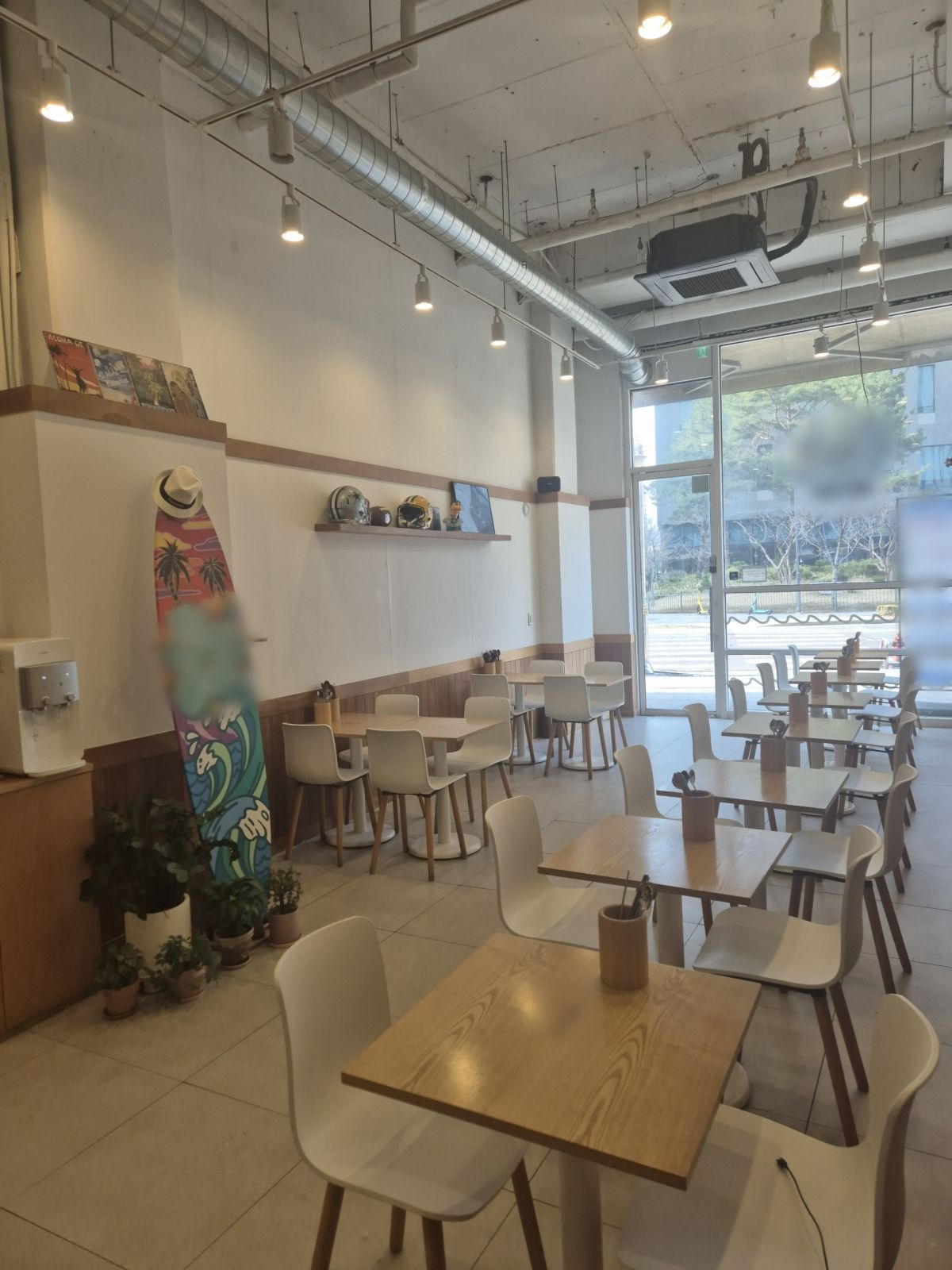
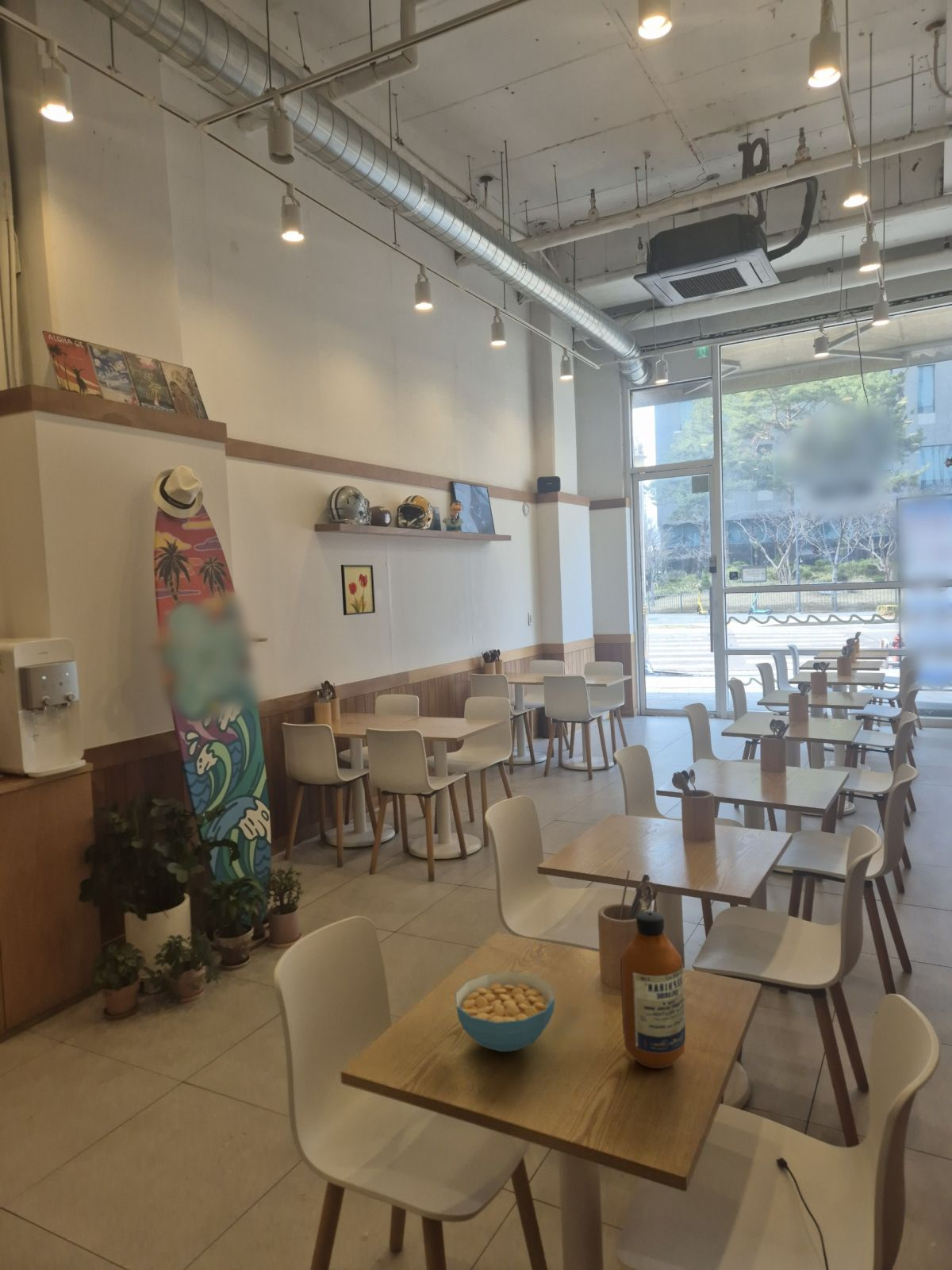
+ wall art (357, 589)
+ bottle (652, 987)
+ cereal bowl (505, 1019)
